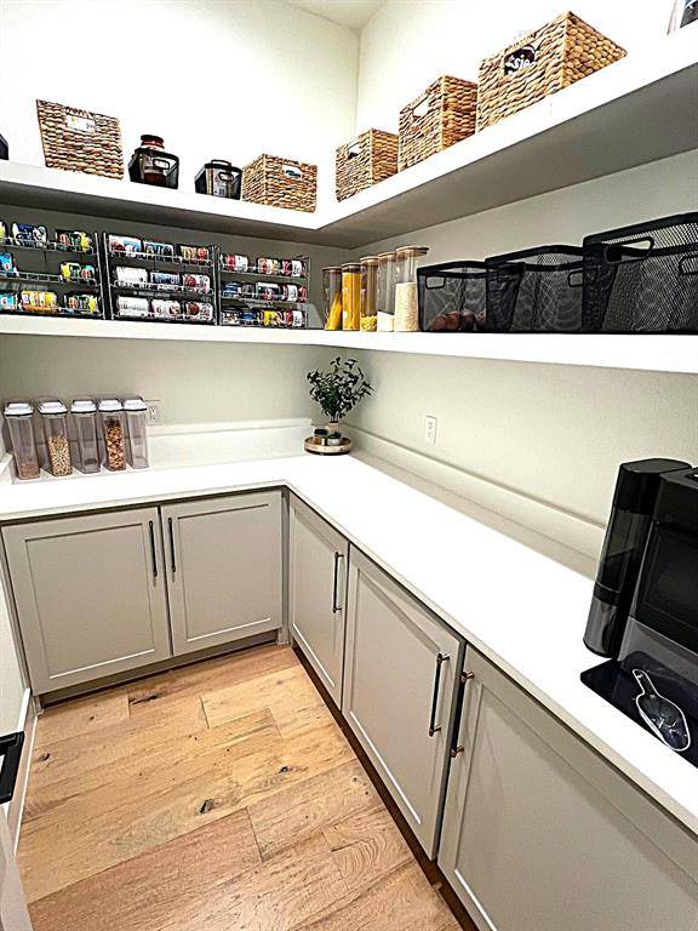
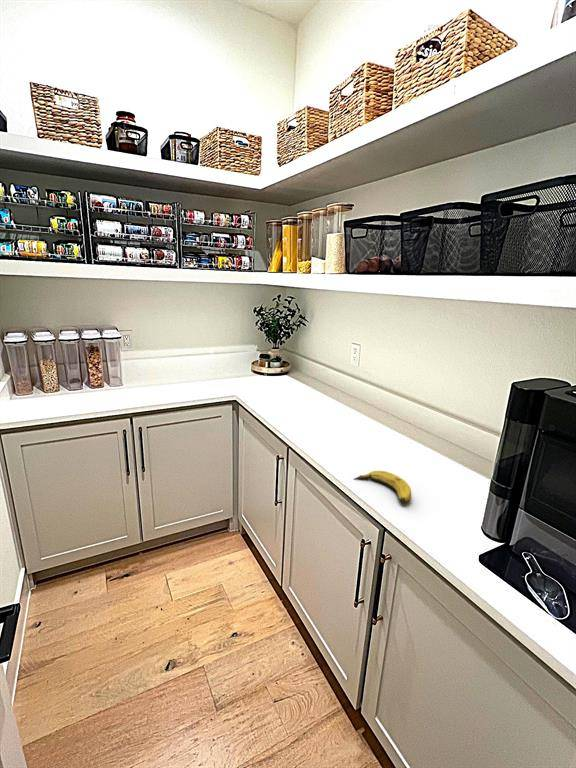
+ banana (386, 482)
